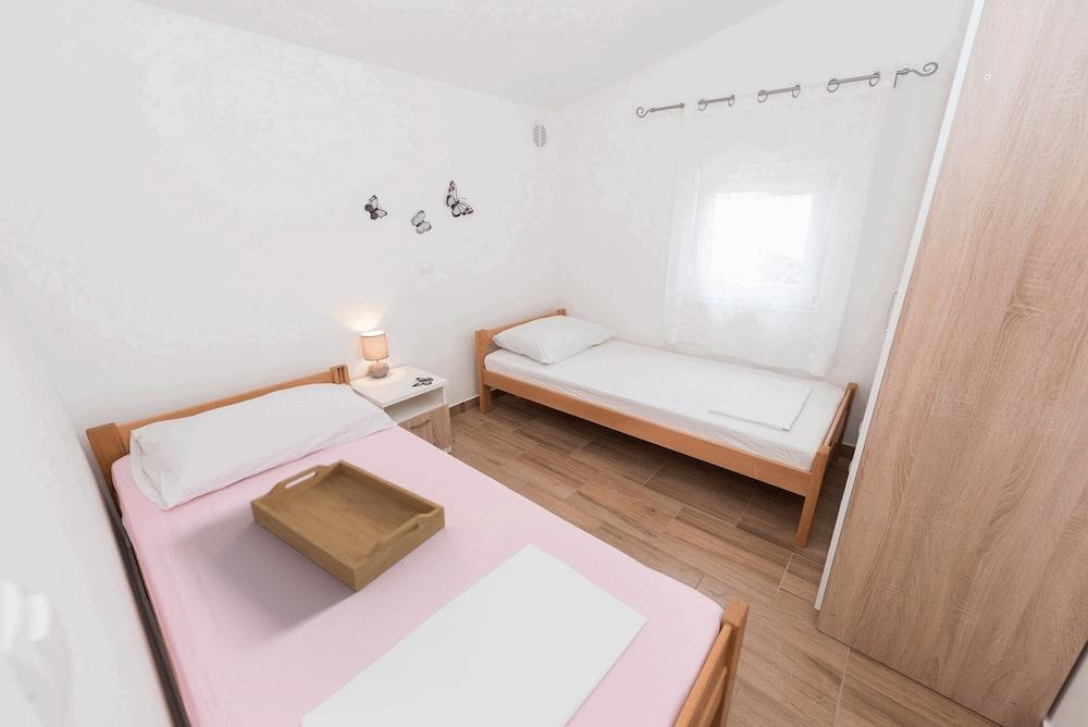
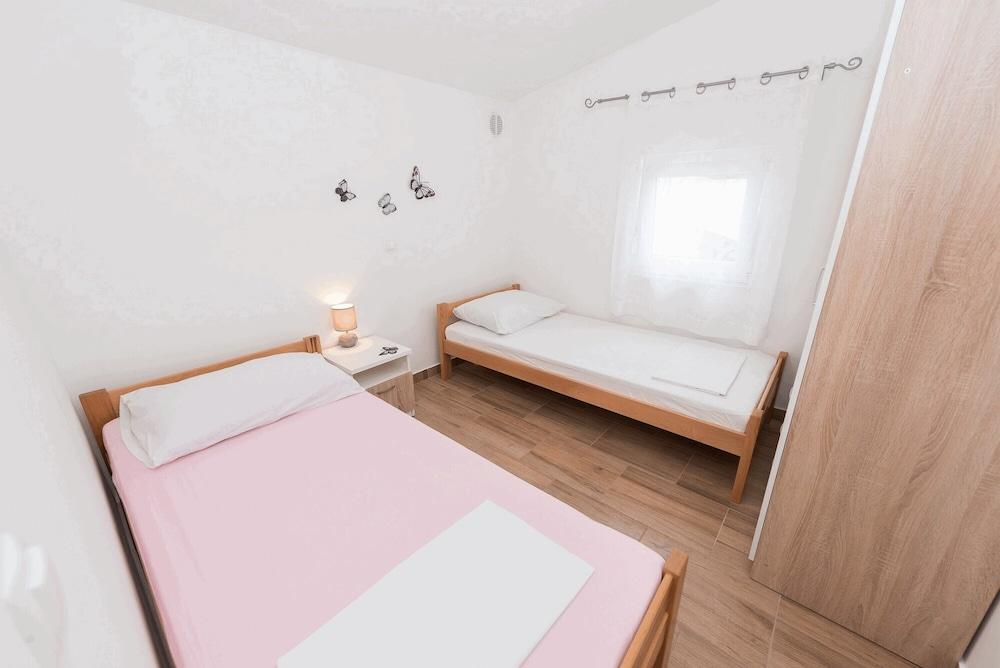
- serving tray (347, 510)
